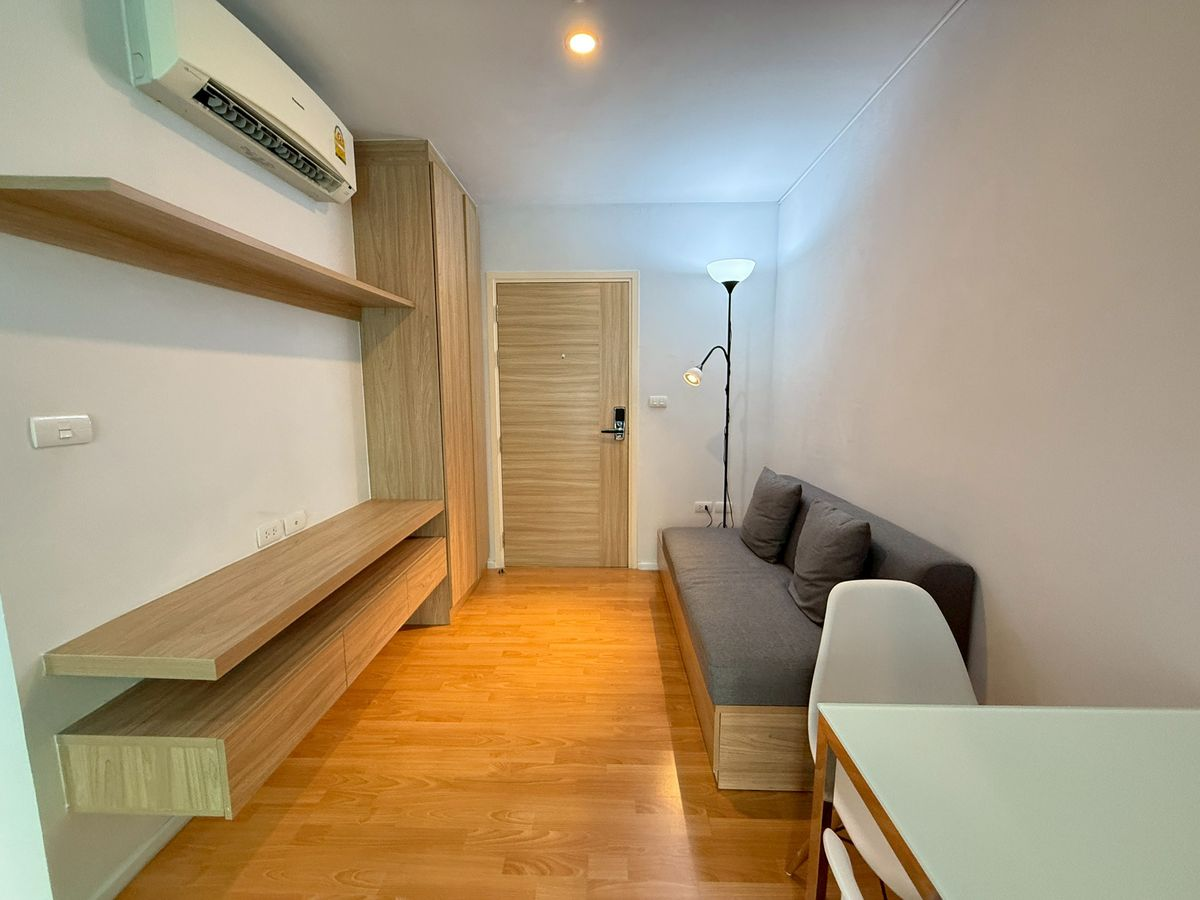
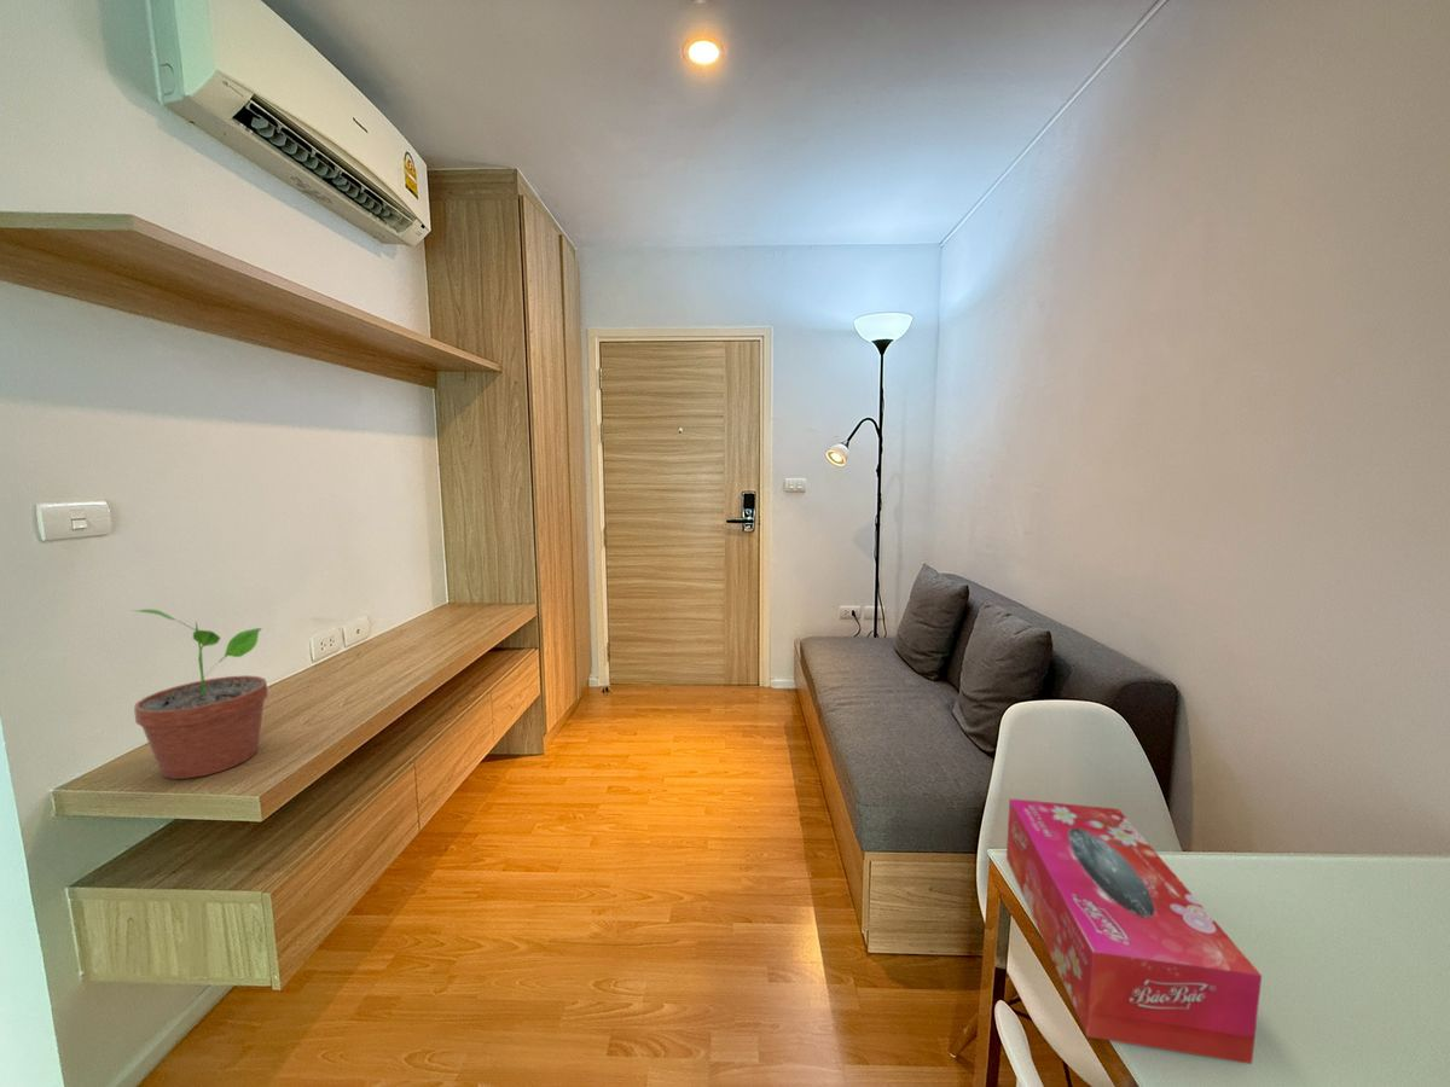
+ potted plant (202, 681)
+ tissue box (1104, 903)
